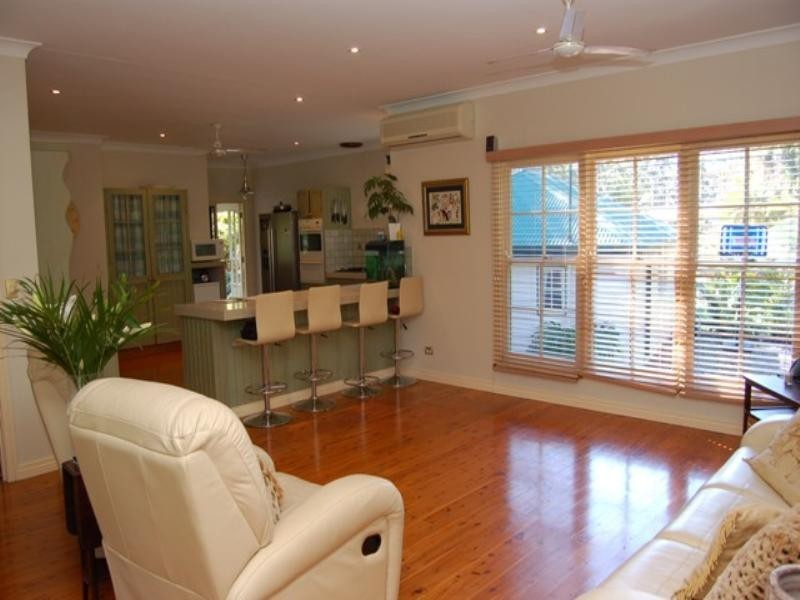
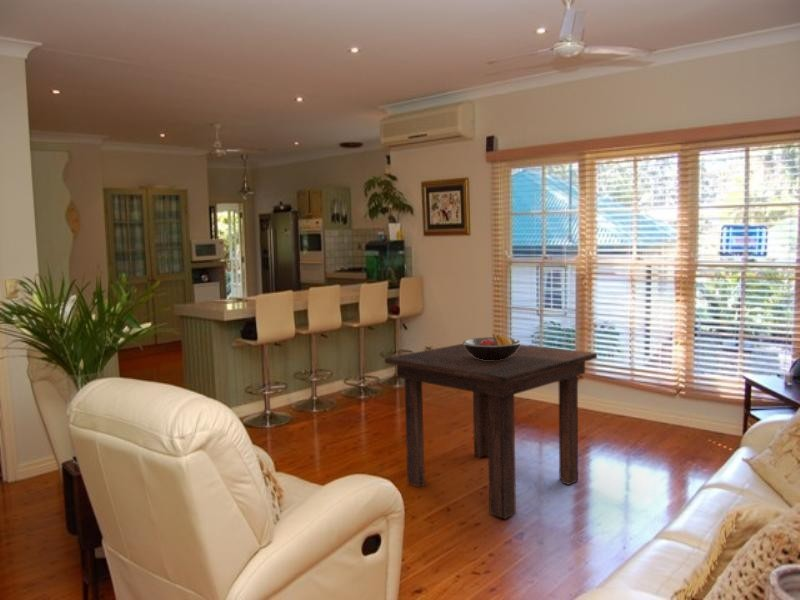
+ dining table (491, 419)
+ fruit bowl (491, 347)
